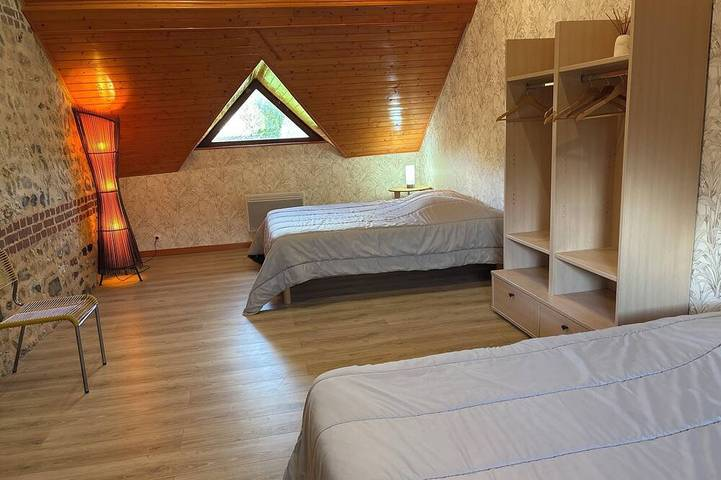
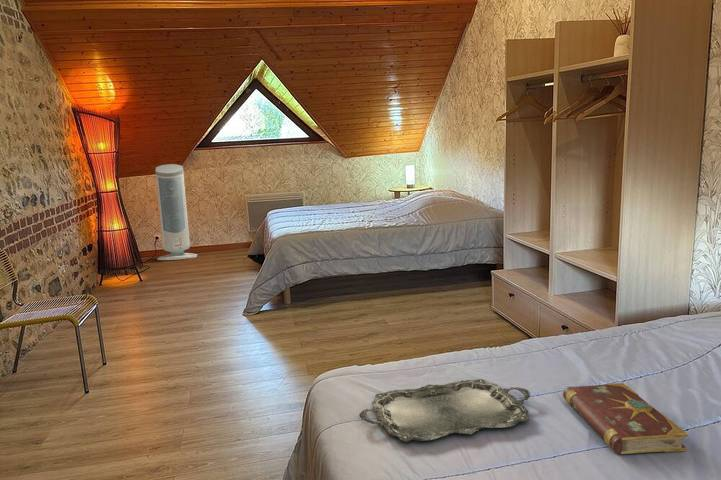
+ serving tray (447, 407)
+ air purifier (173, 211)
+ book (618, 415)
